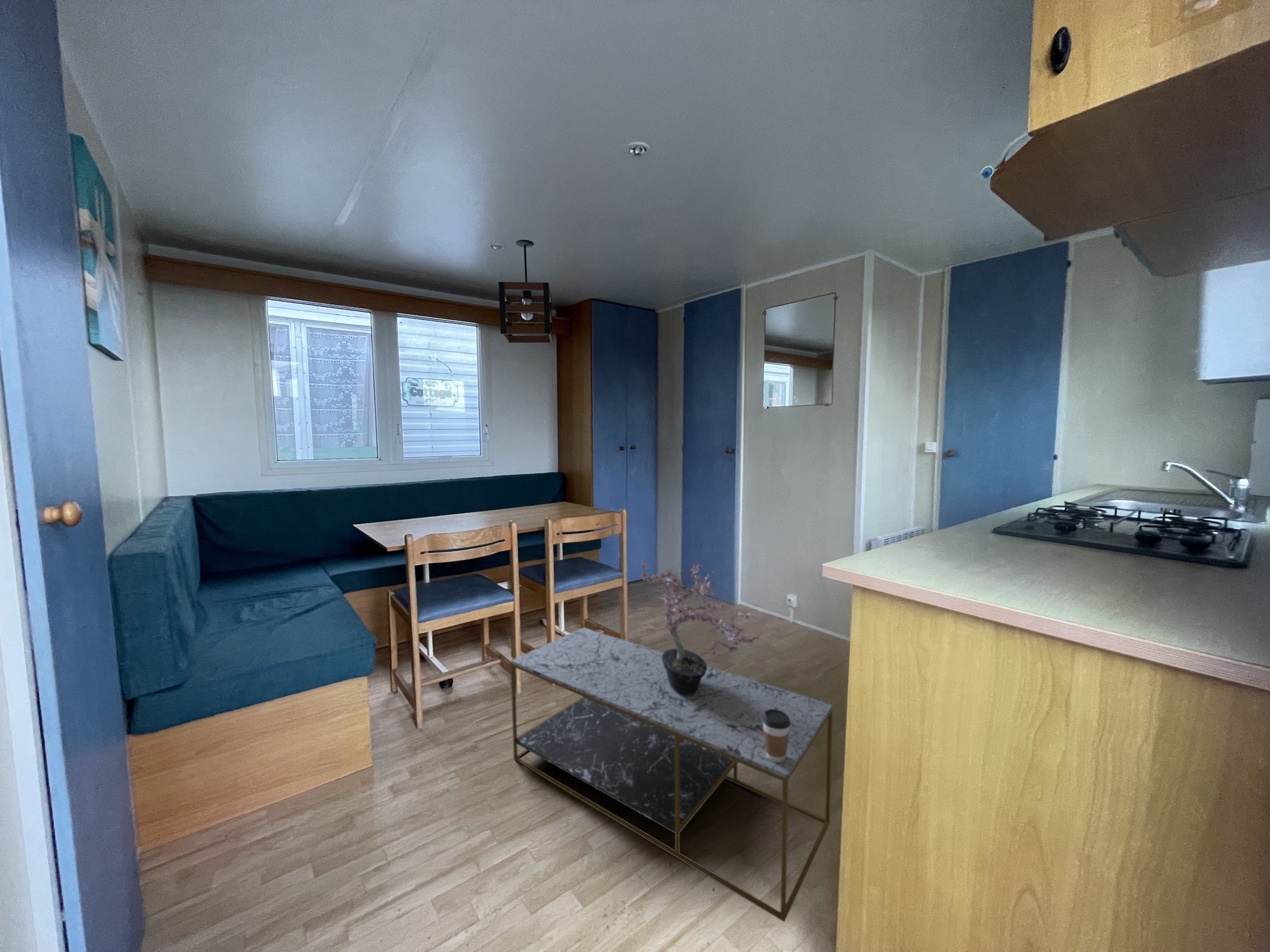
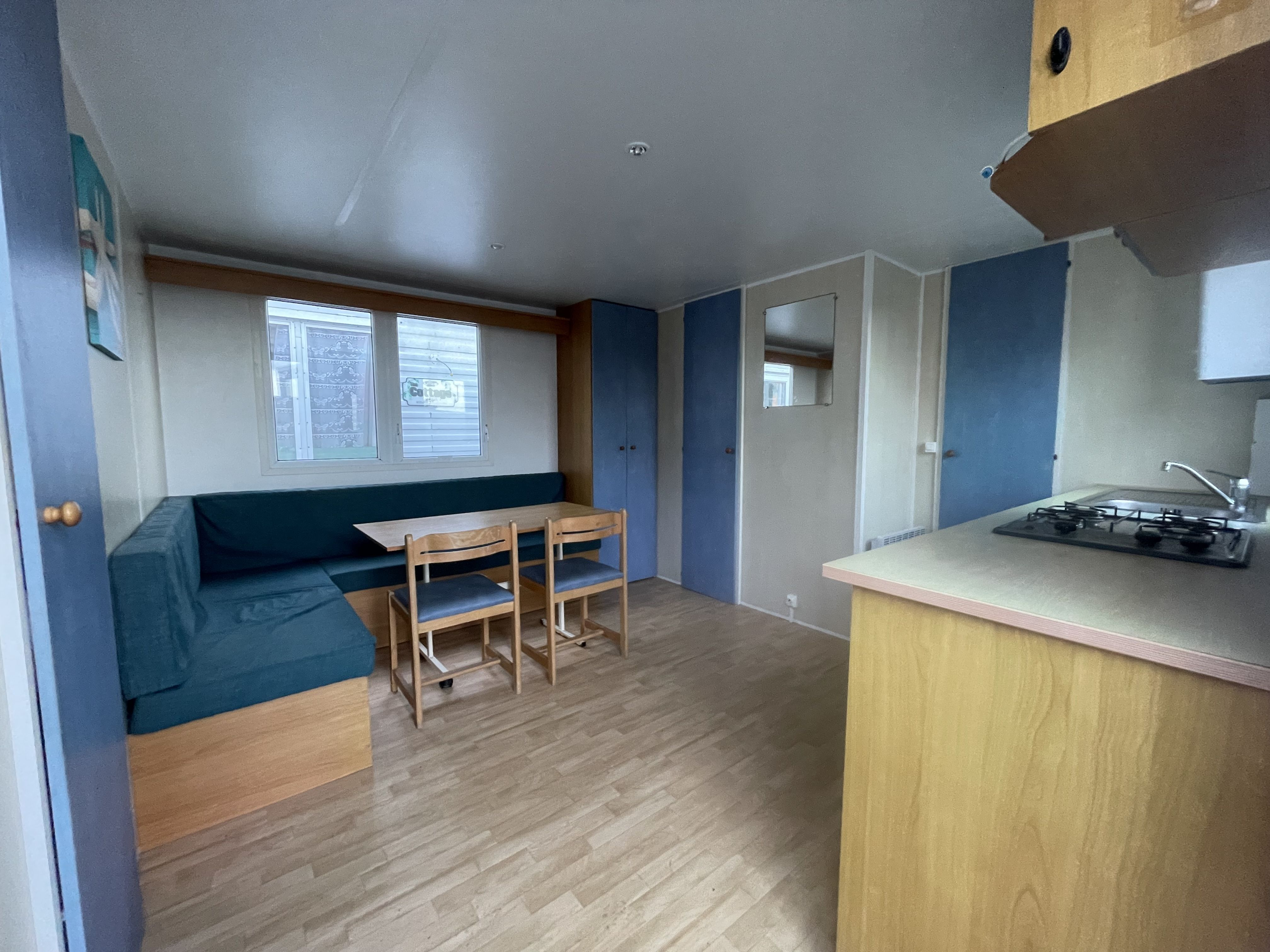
- coffee table (656, 735)
- coffee cup (776, 735)
- potted plant (699, 621)
- pendant light (526, 291)
